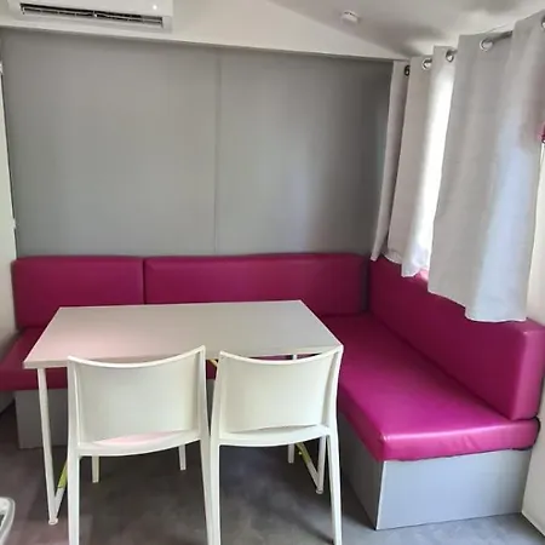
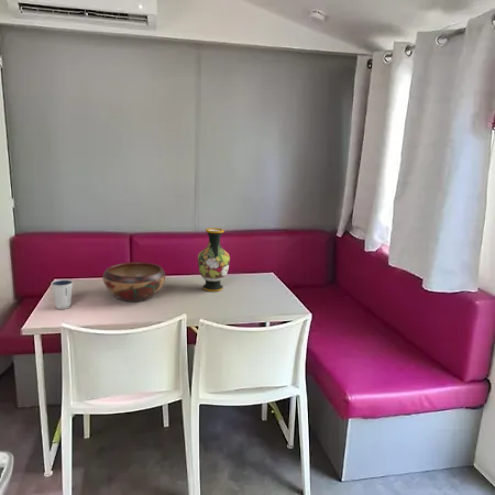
+ decorative bowl (134, 282)
+ dixie cup (63, 294)
+ vase (213, 258)
